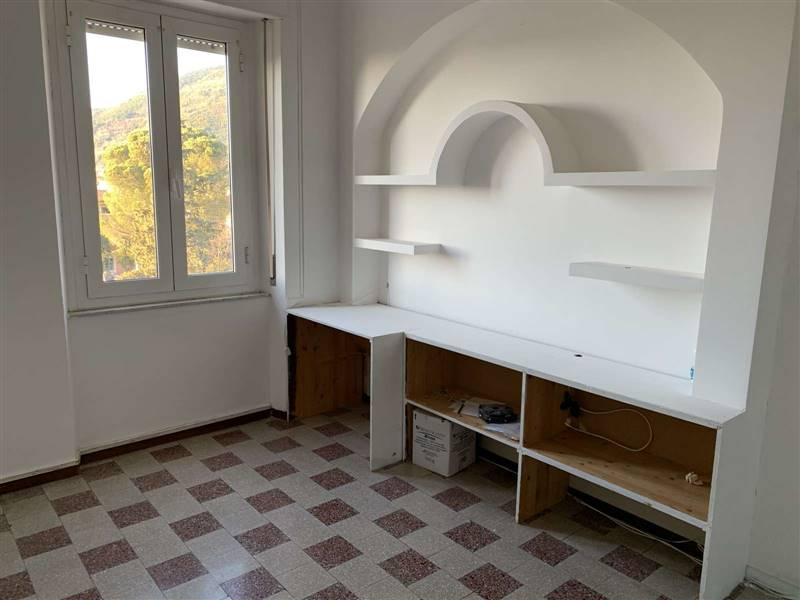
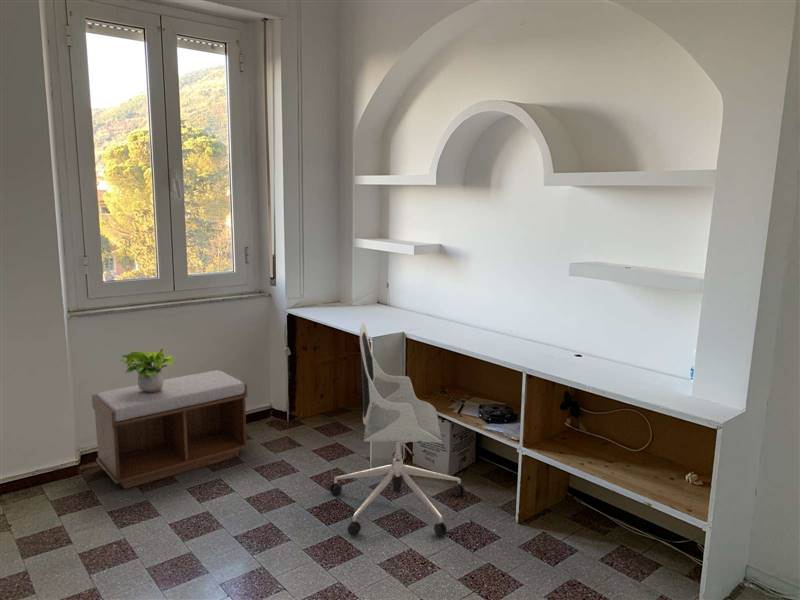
+ bench (173, 424)
+ office chair (398, 420)
+ potted plant (146, 369)
